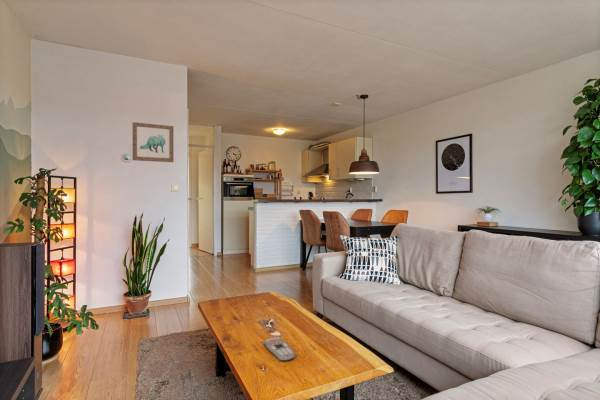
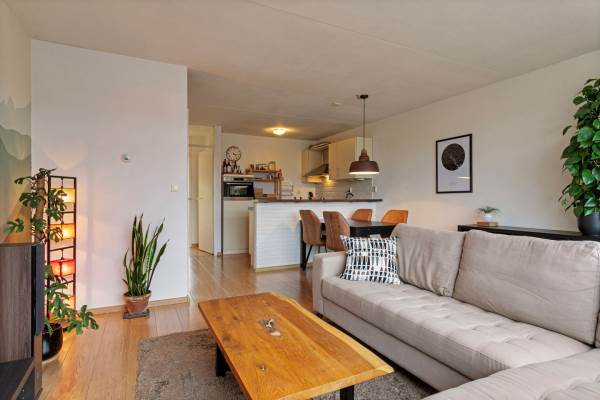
- wall art (153, 142)
- remote control (279, 348)
